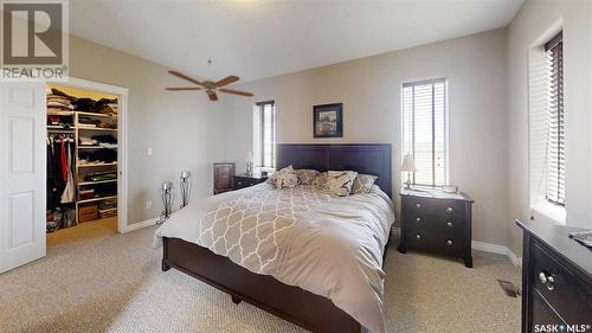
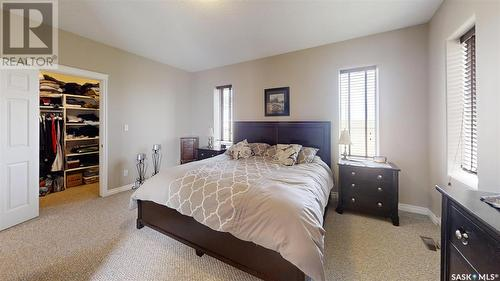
- ceiling fan (208, 81)
